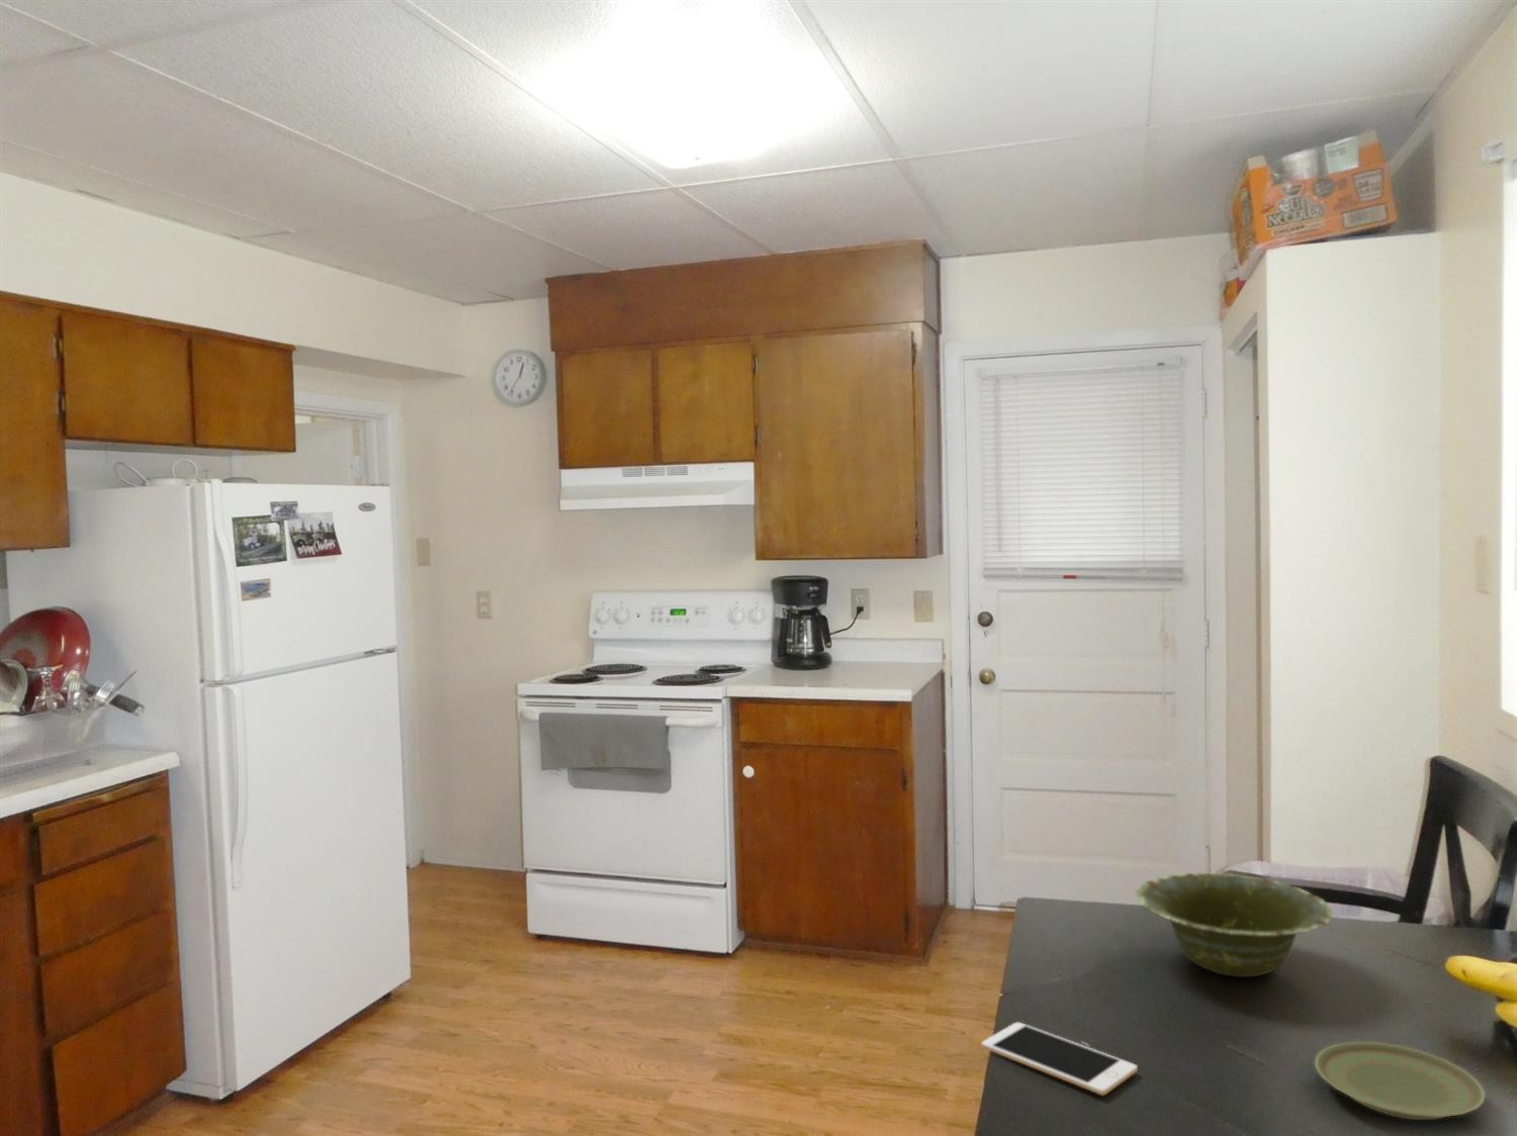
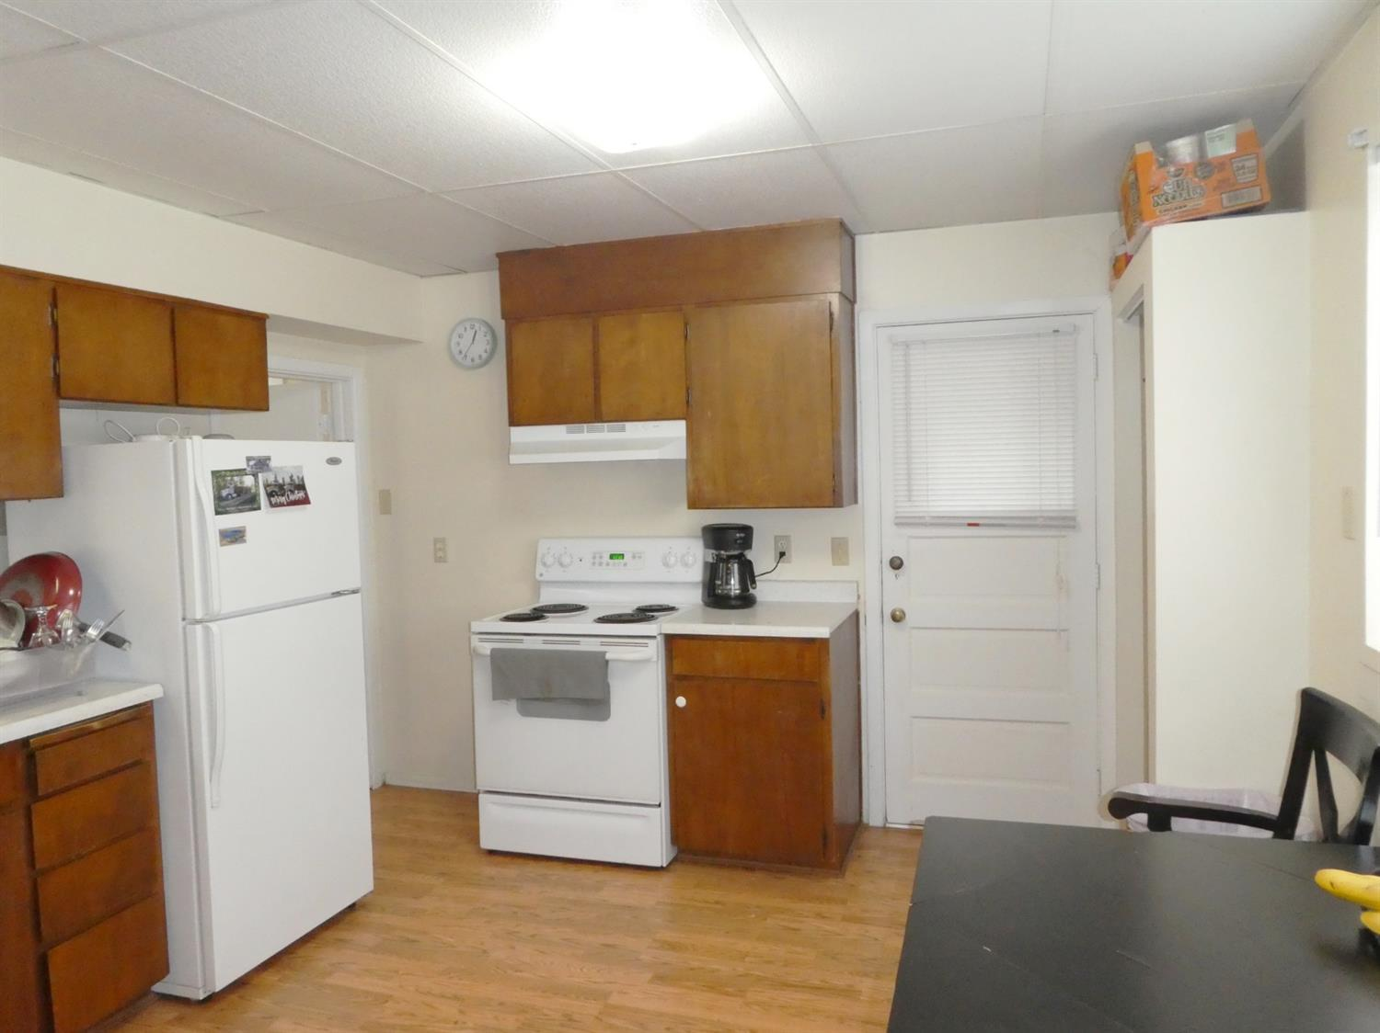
- plate (1396, 1085)
- cell phone (1056, 1056)
- dish (1232, 933)
